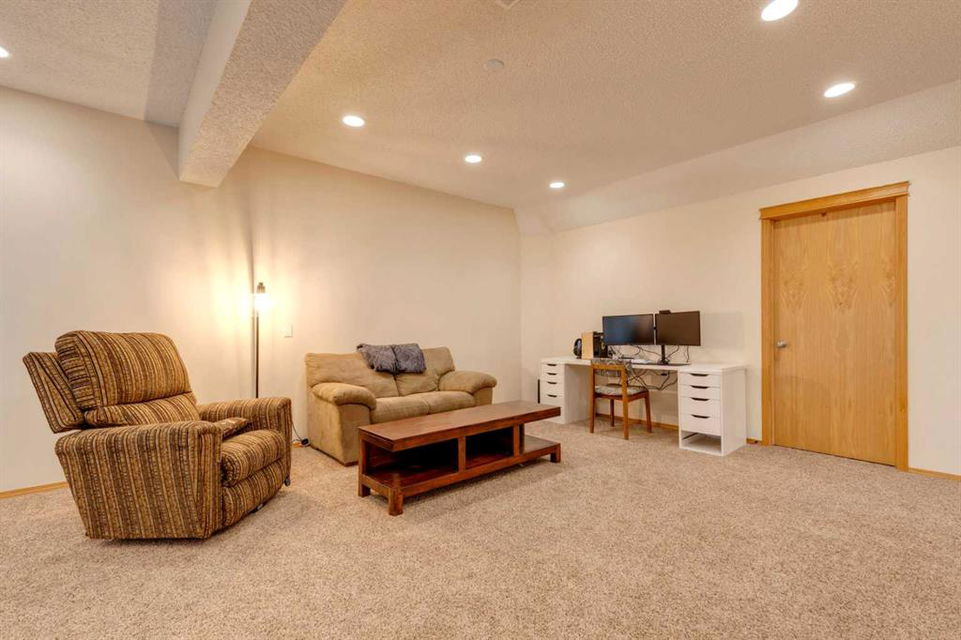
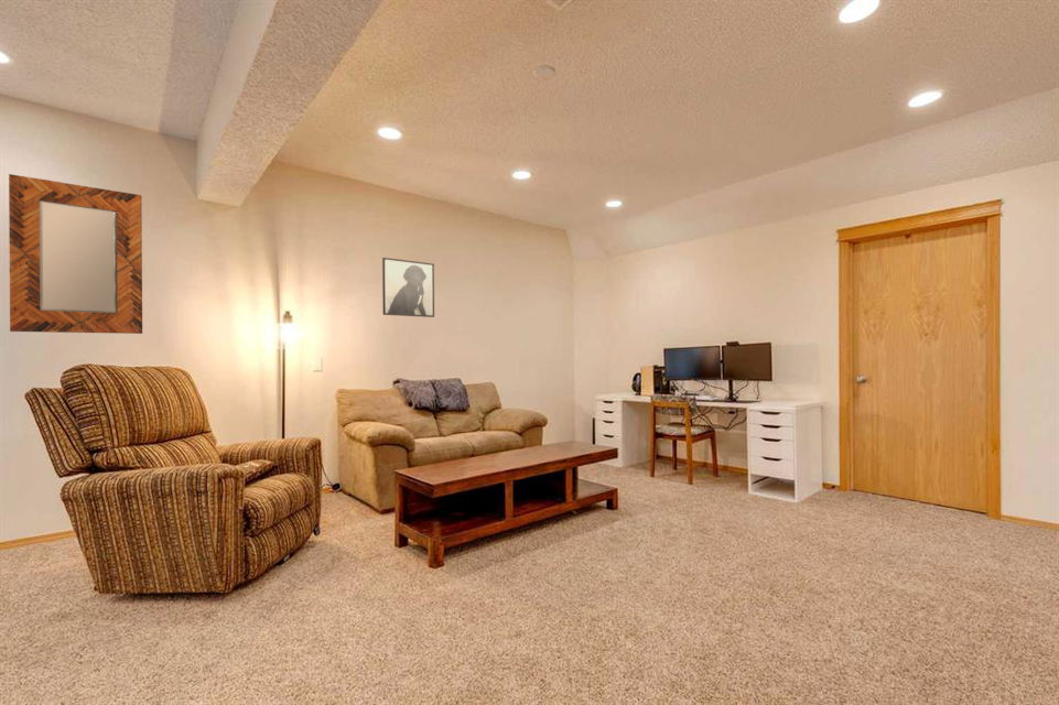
+ home mirror (79, 259)
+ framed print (409, 288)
